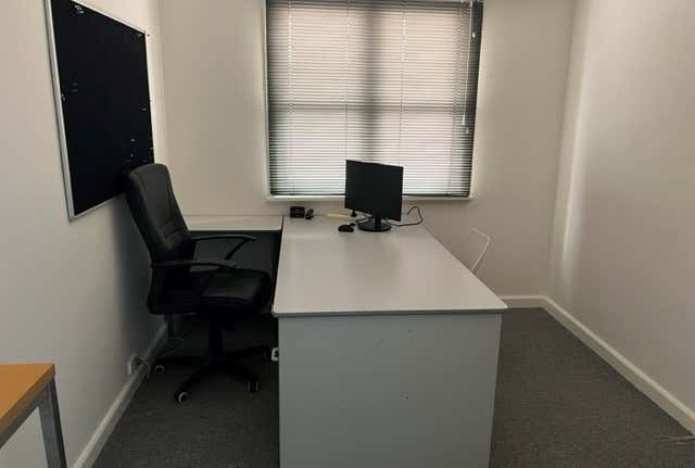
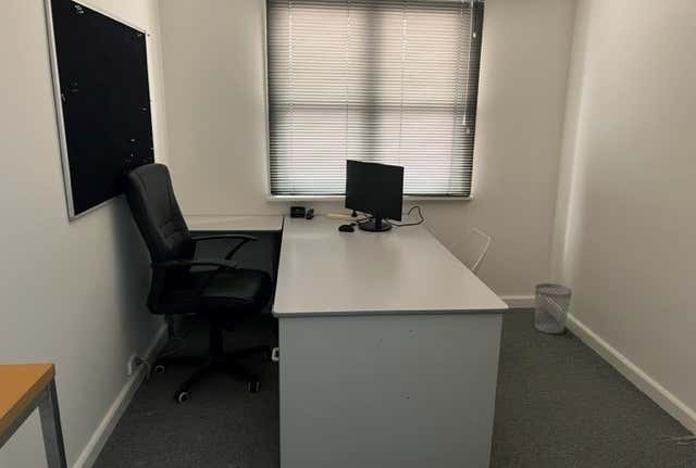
+ wastebasket (550, 308)
